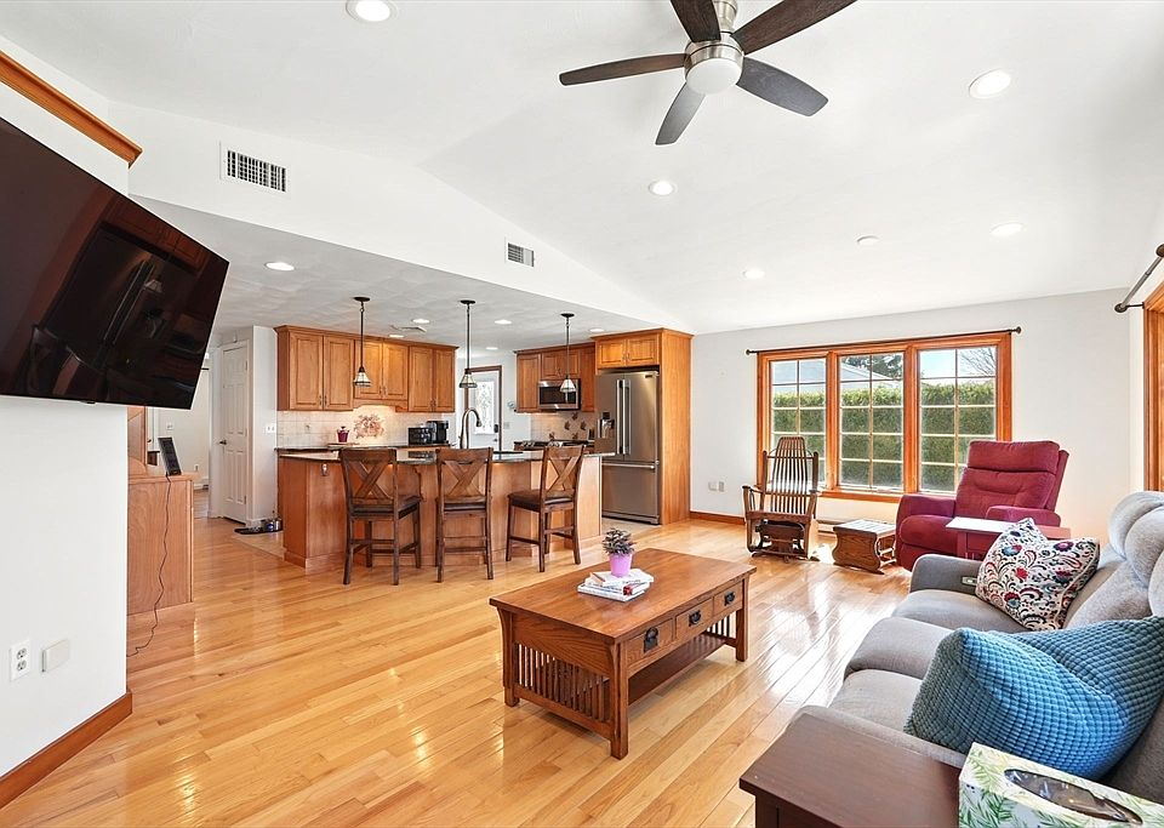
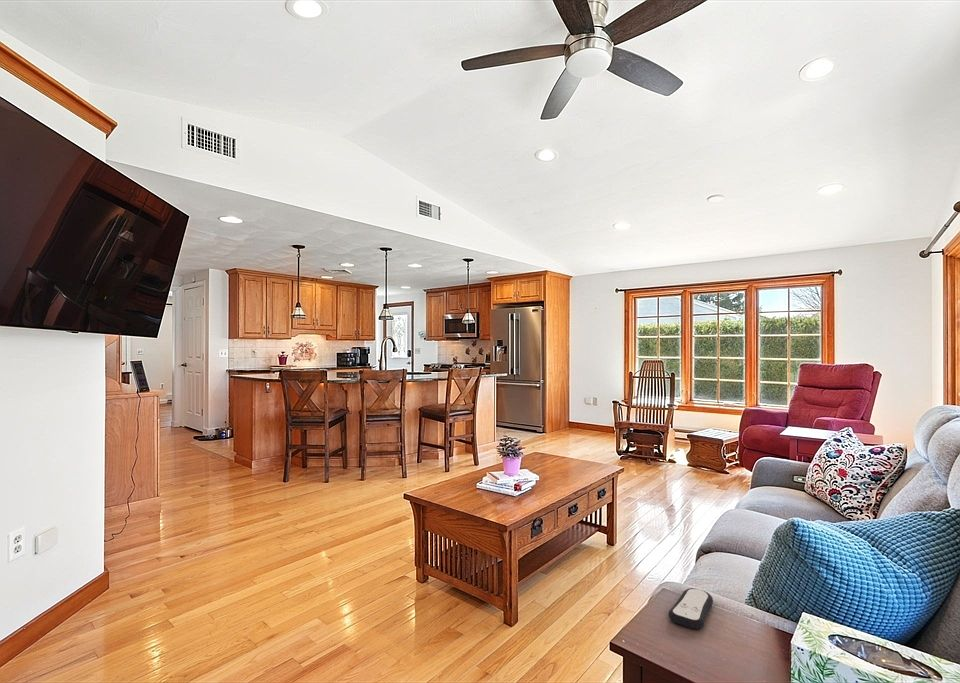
+ remote control (692, 606)
